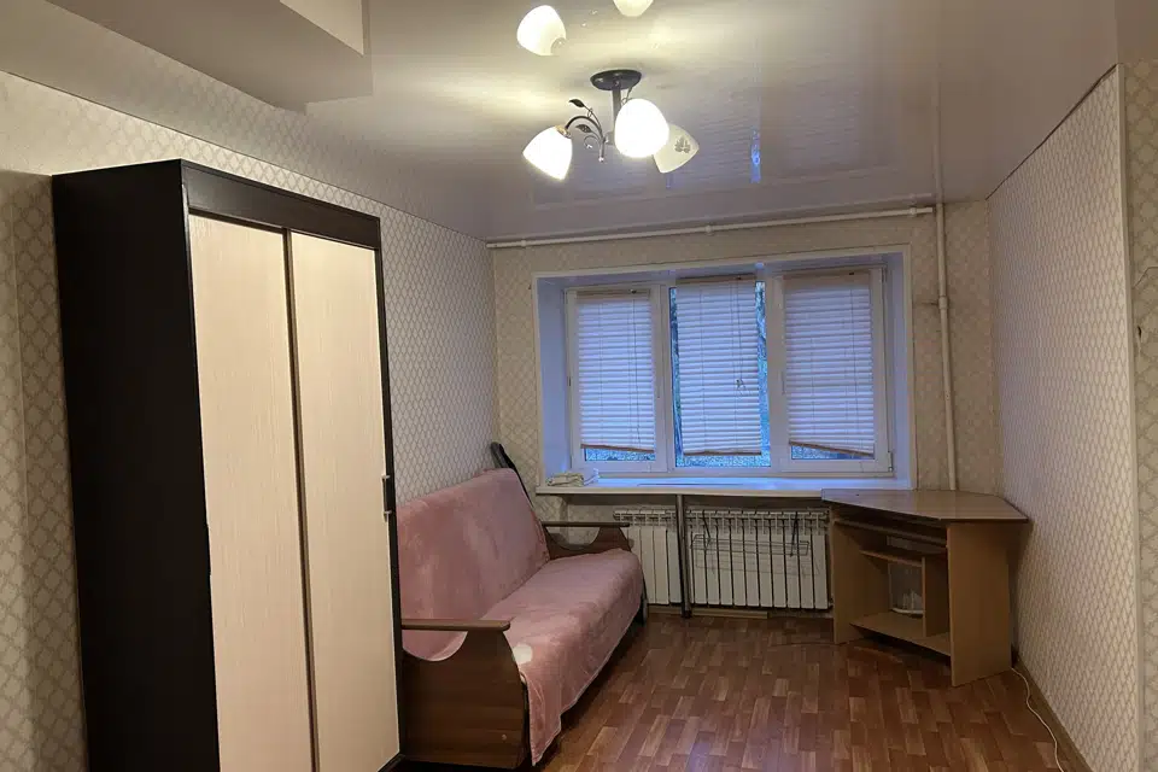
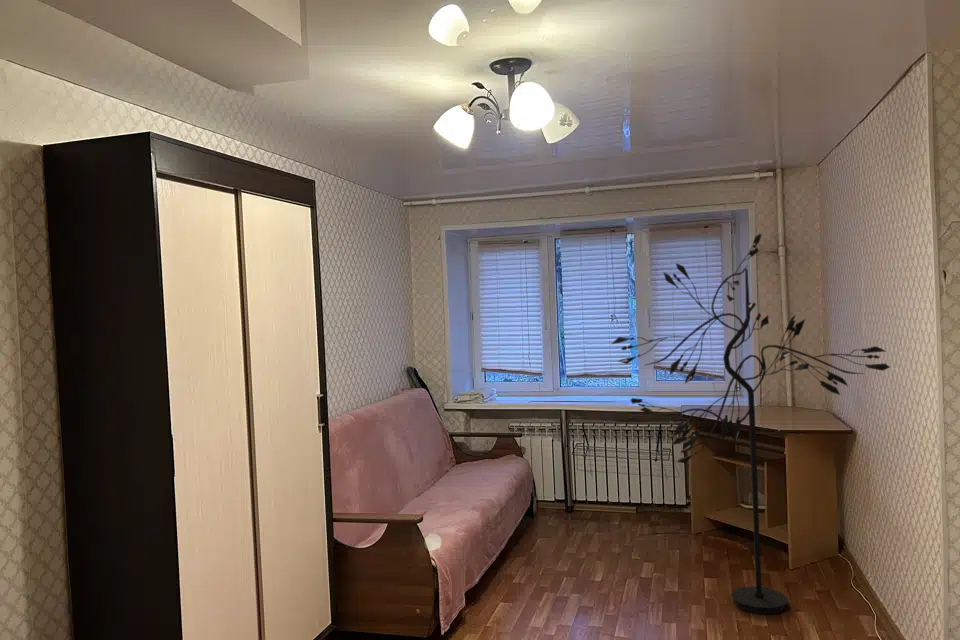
+ floor lamp (744, 419)
